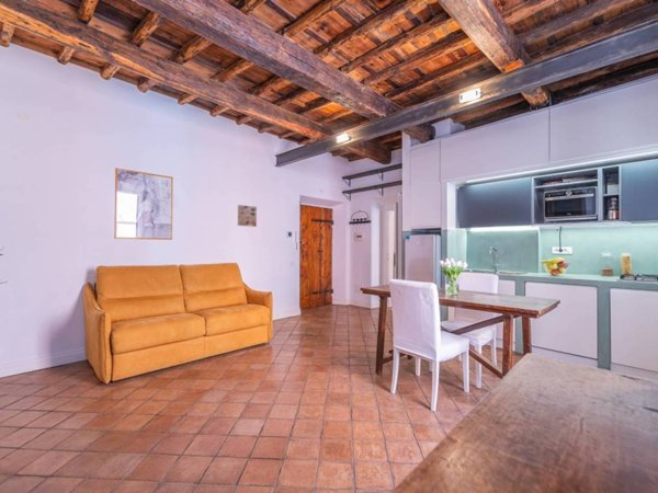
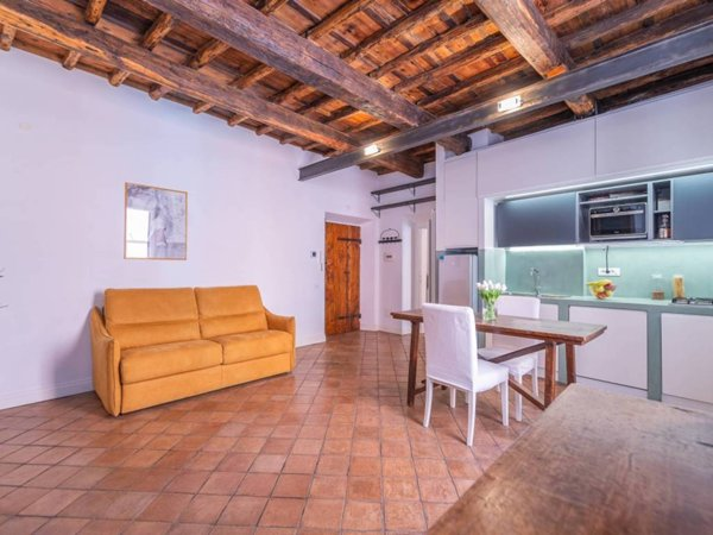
- wall art (247, 216)
